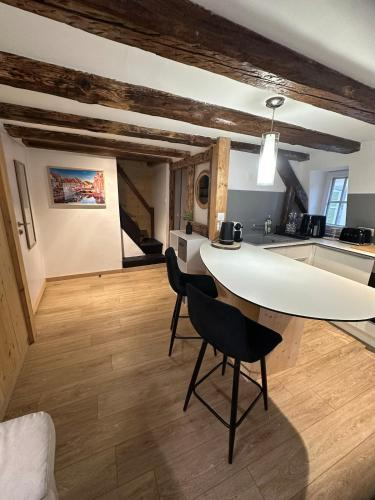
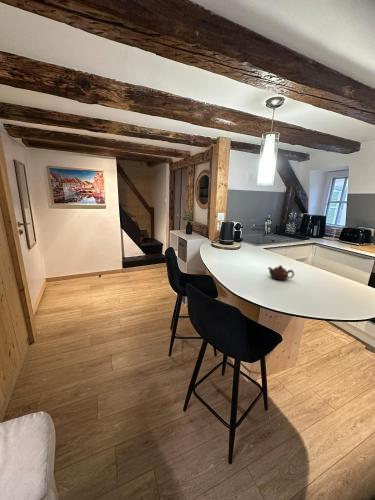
+ teapot (280, 271)
